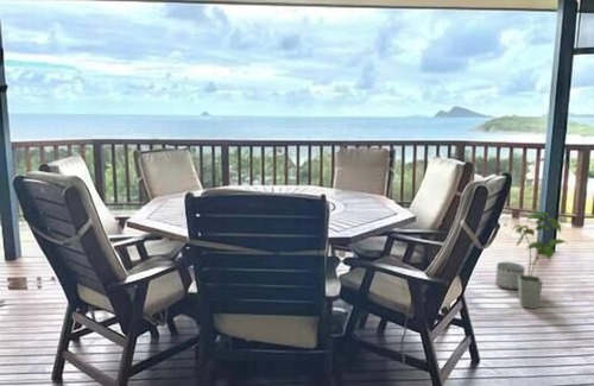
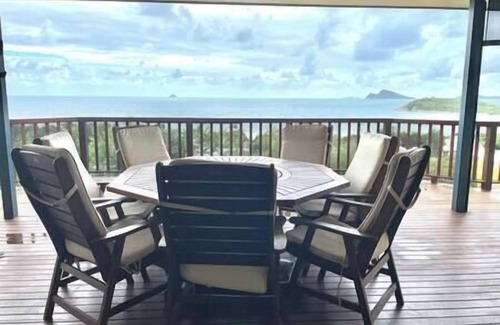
- house plant (538, 259)
- planter (510, 276)
